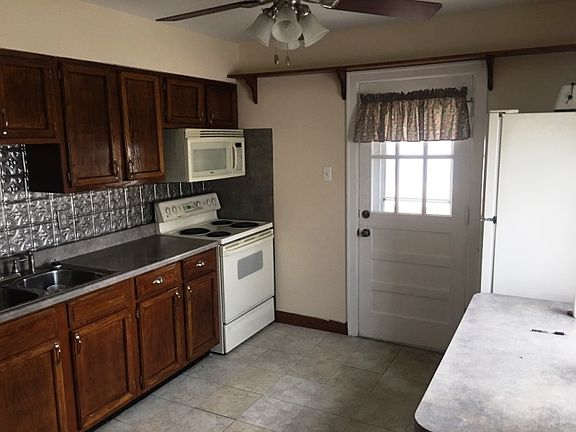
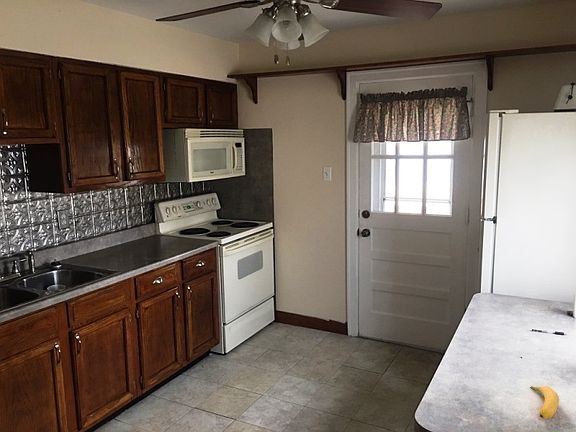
+ banana (545, 398)
